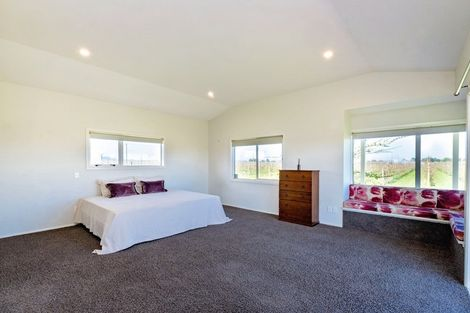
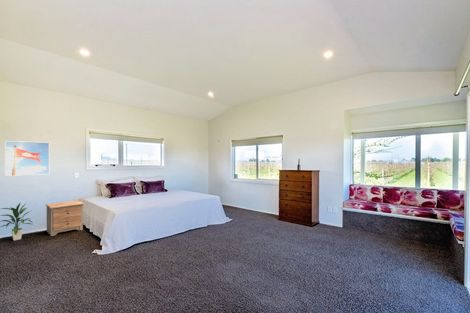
+ indoor plant (16, 221)
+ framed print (28, 158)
+ nightstand (65, 217)
